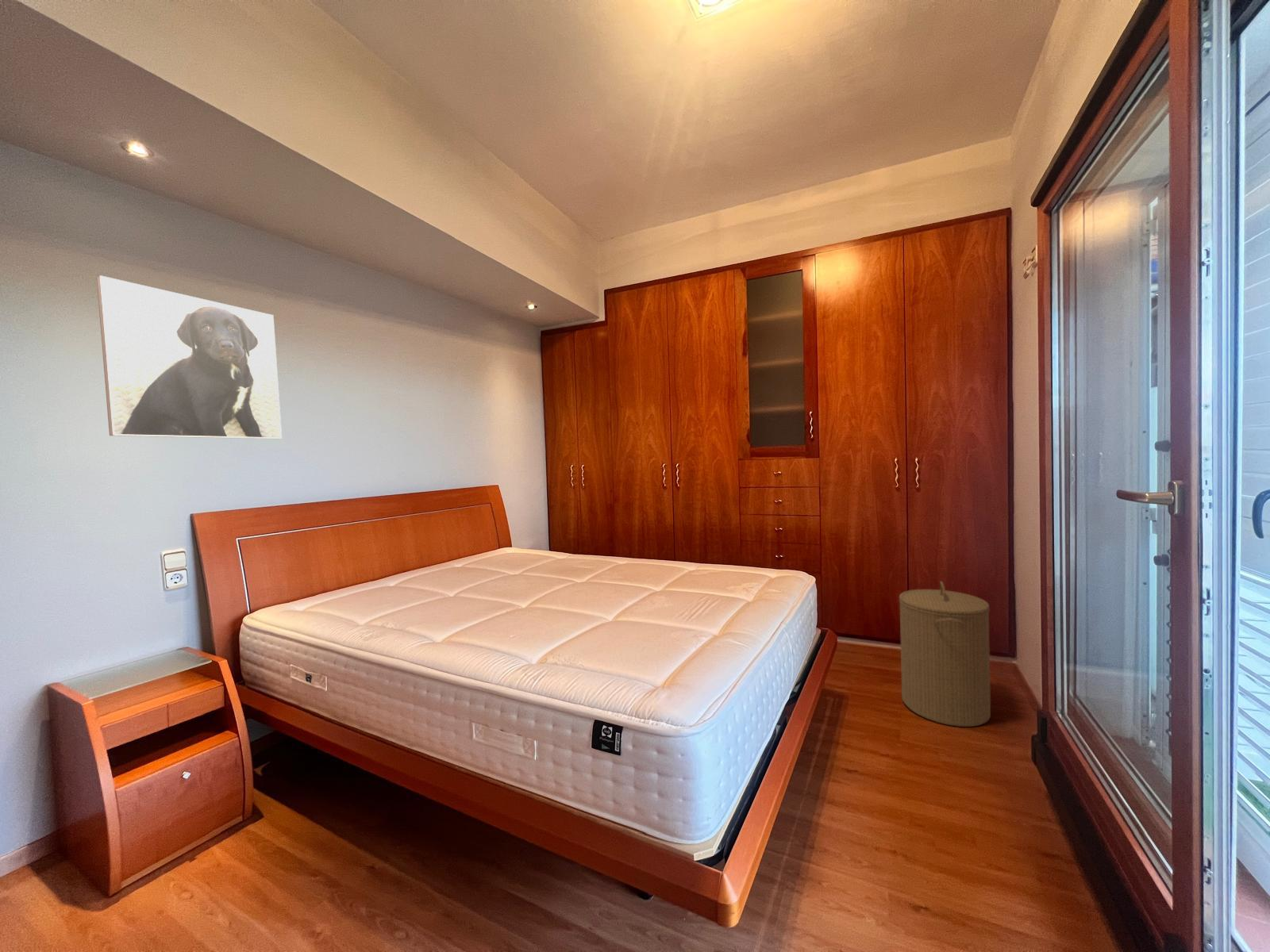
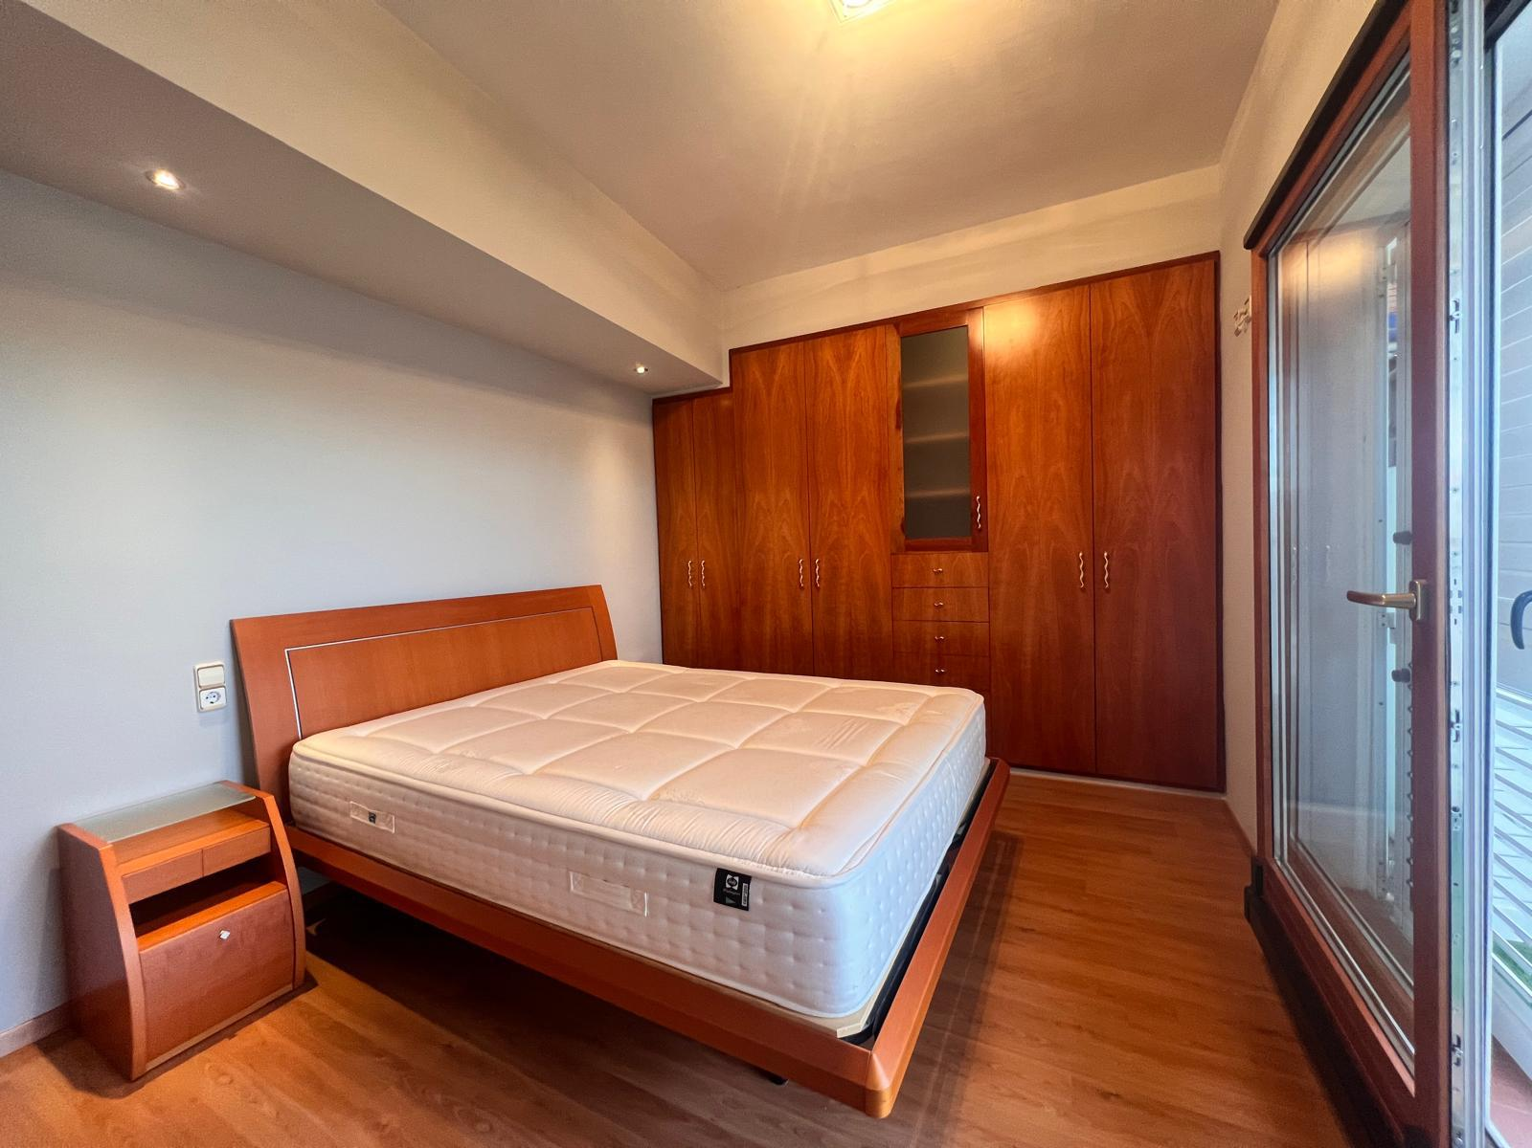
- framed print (201, 368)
- laundry hamper (943, 644)
